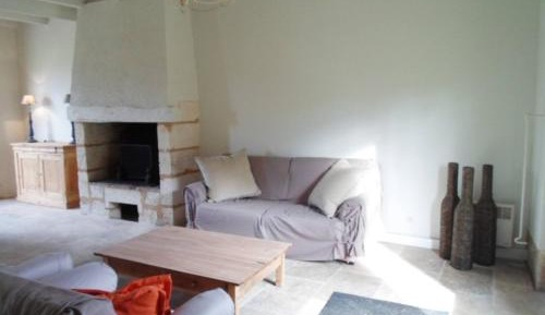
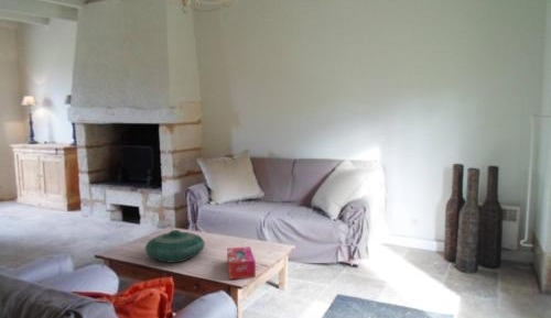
+ decorative bowl (175, 243)
+ tissue box (240, 262)
